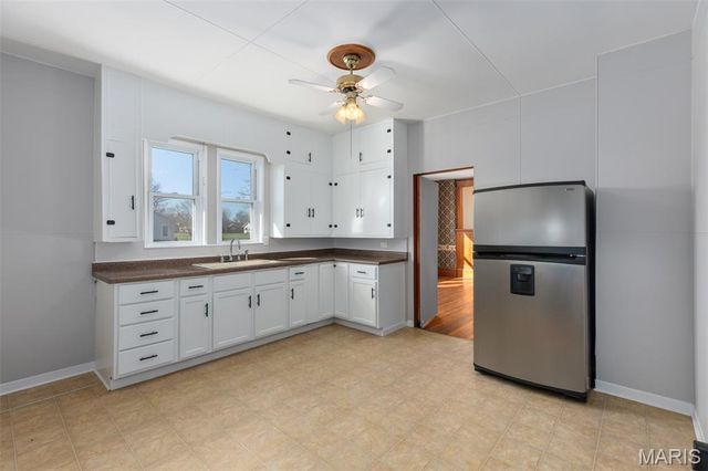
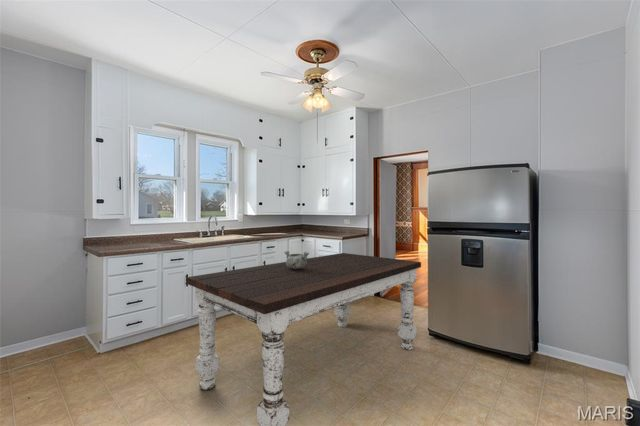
+ decorative bowl (295, 259)
+ dining table (317, 313)
